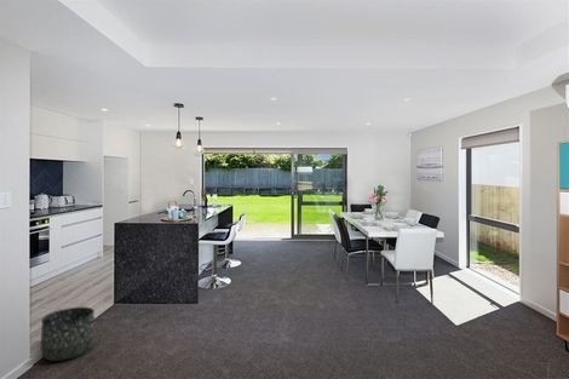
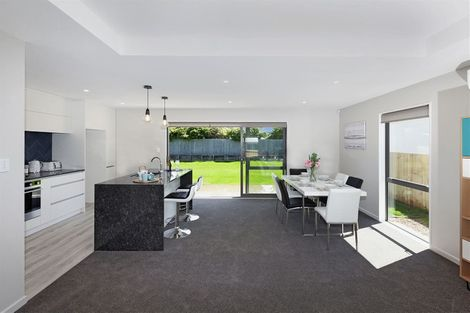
- basket (68, 333)
